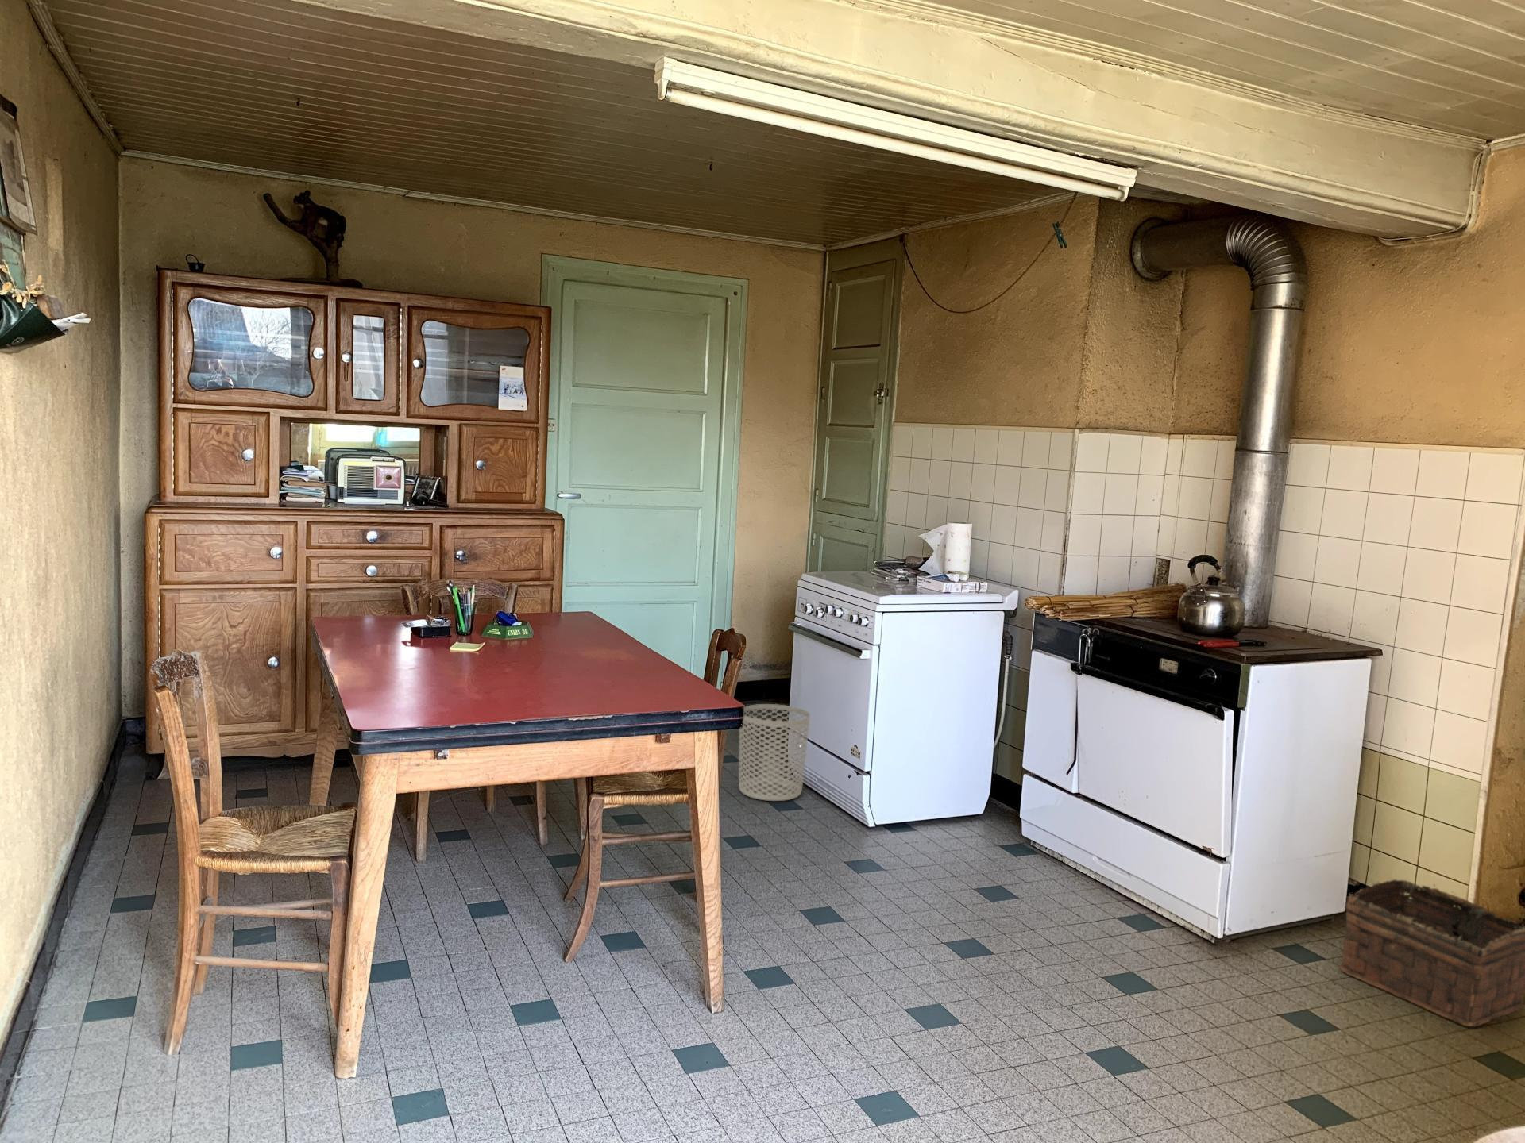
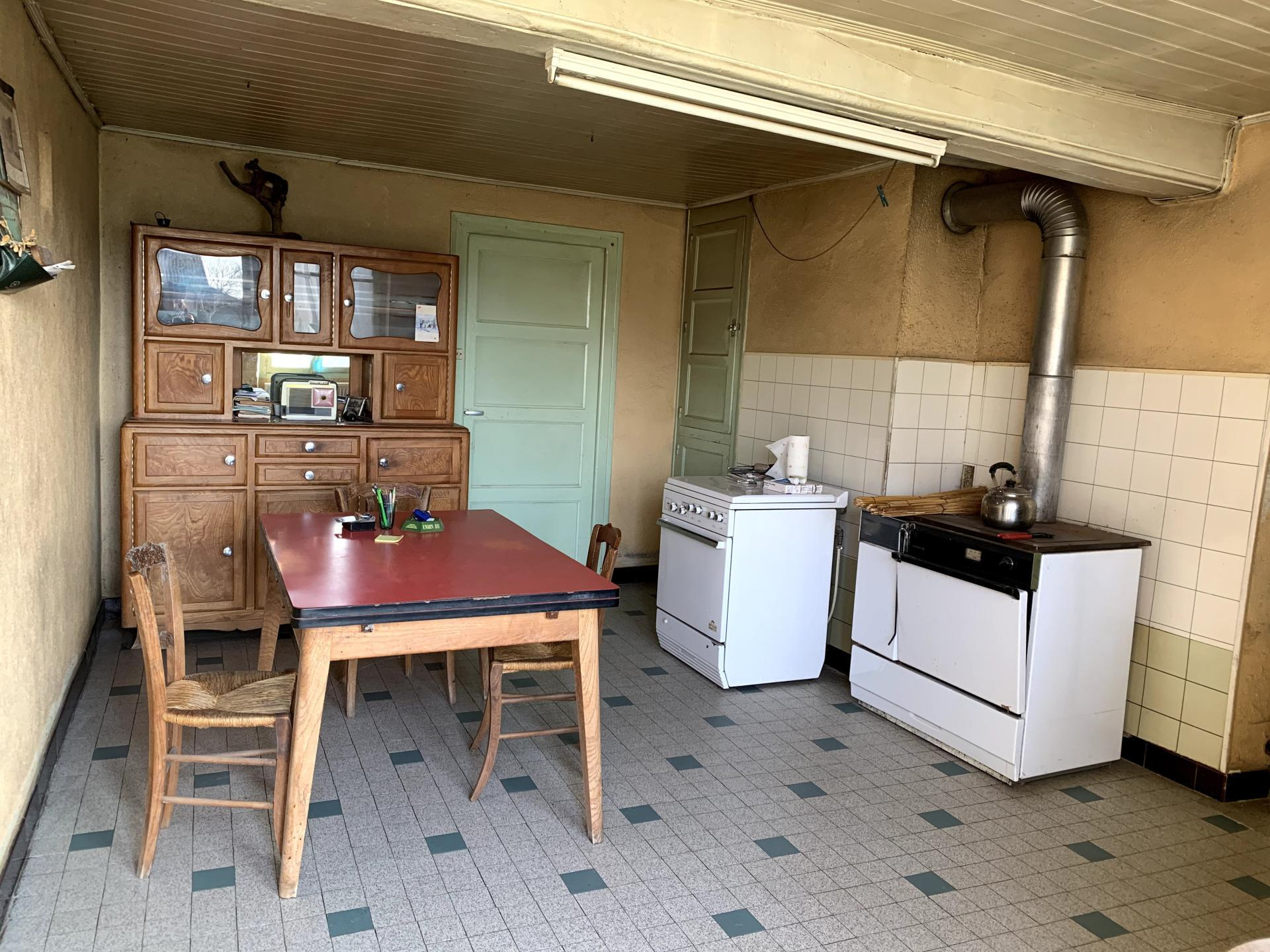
- waste bin (772, 753)
- basket (1442, 940)
